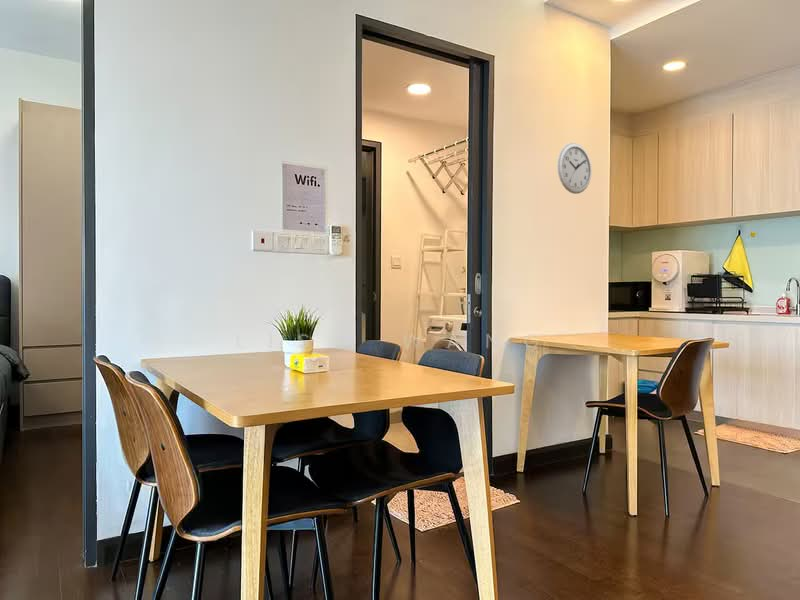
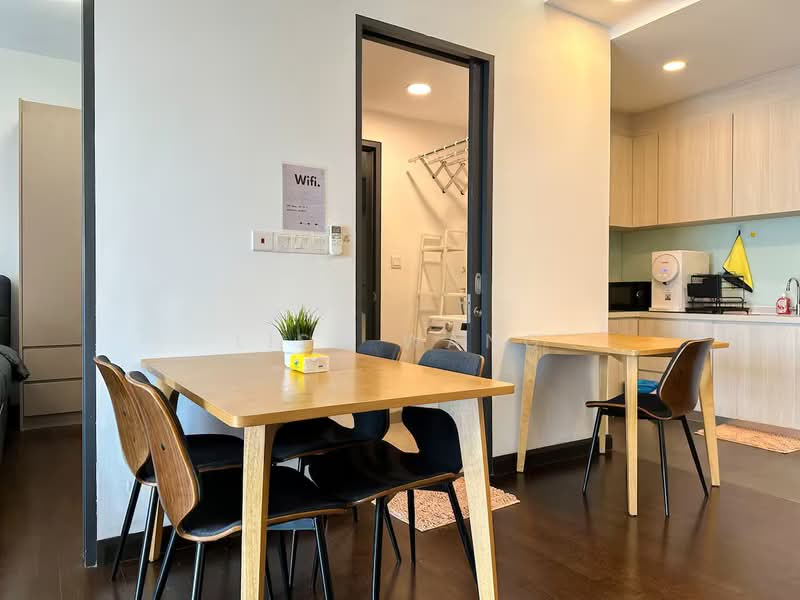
- wall clock (575, 168)
